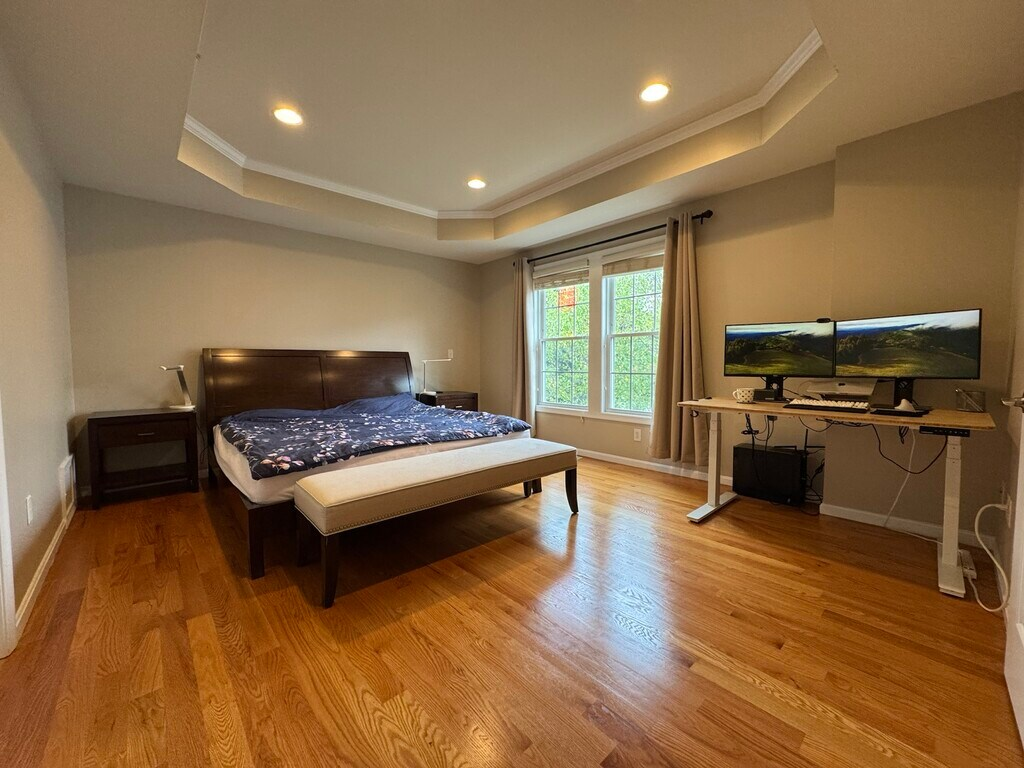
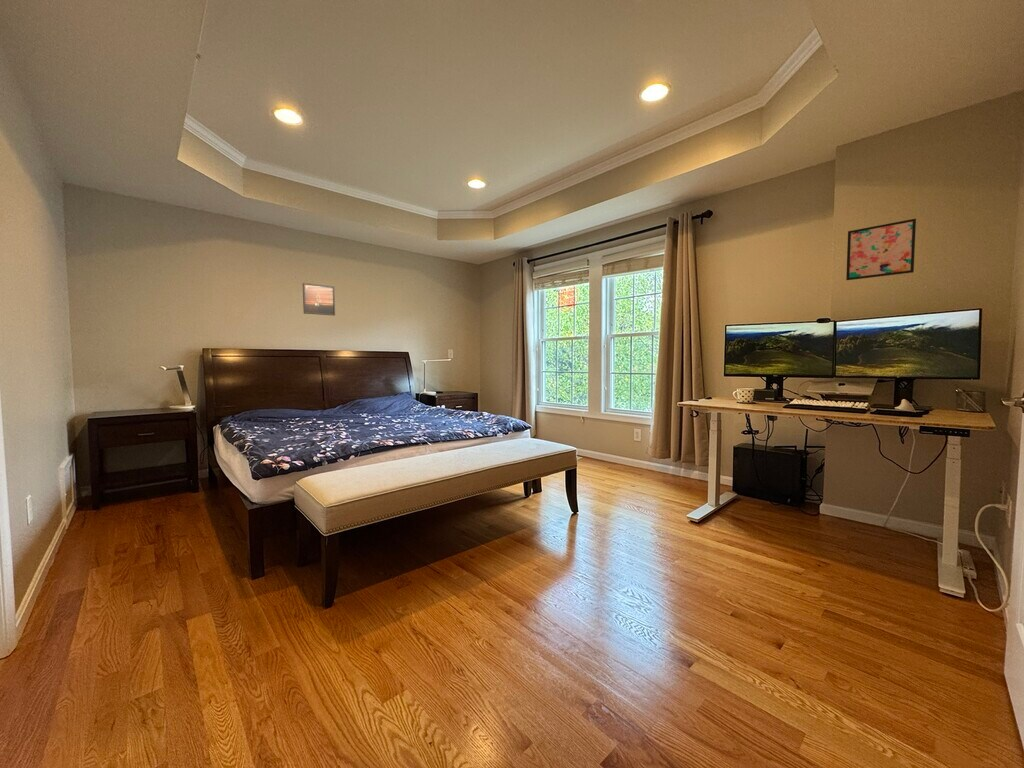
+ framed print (319, 299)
+ wall art (879, 251)
